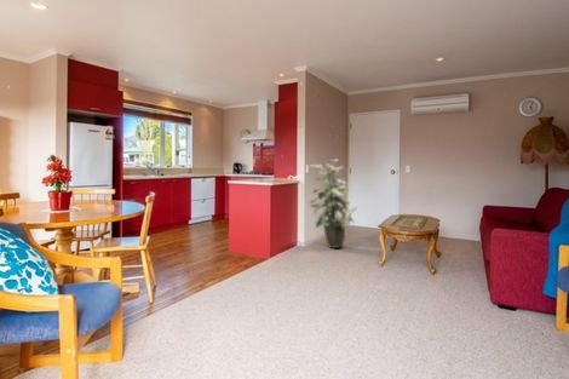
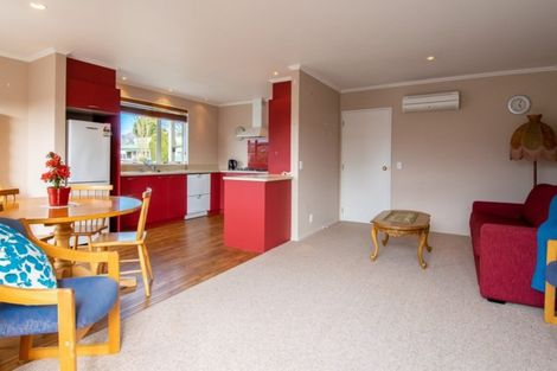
- indoor plant (331, 203)
